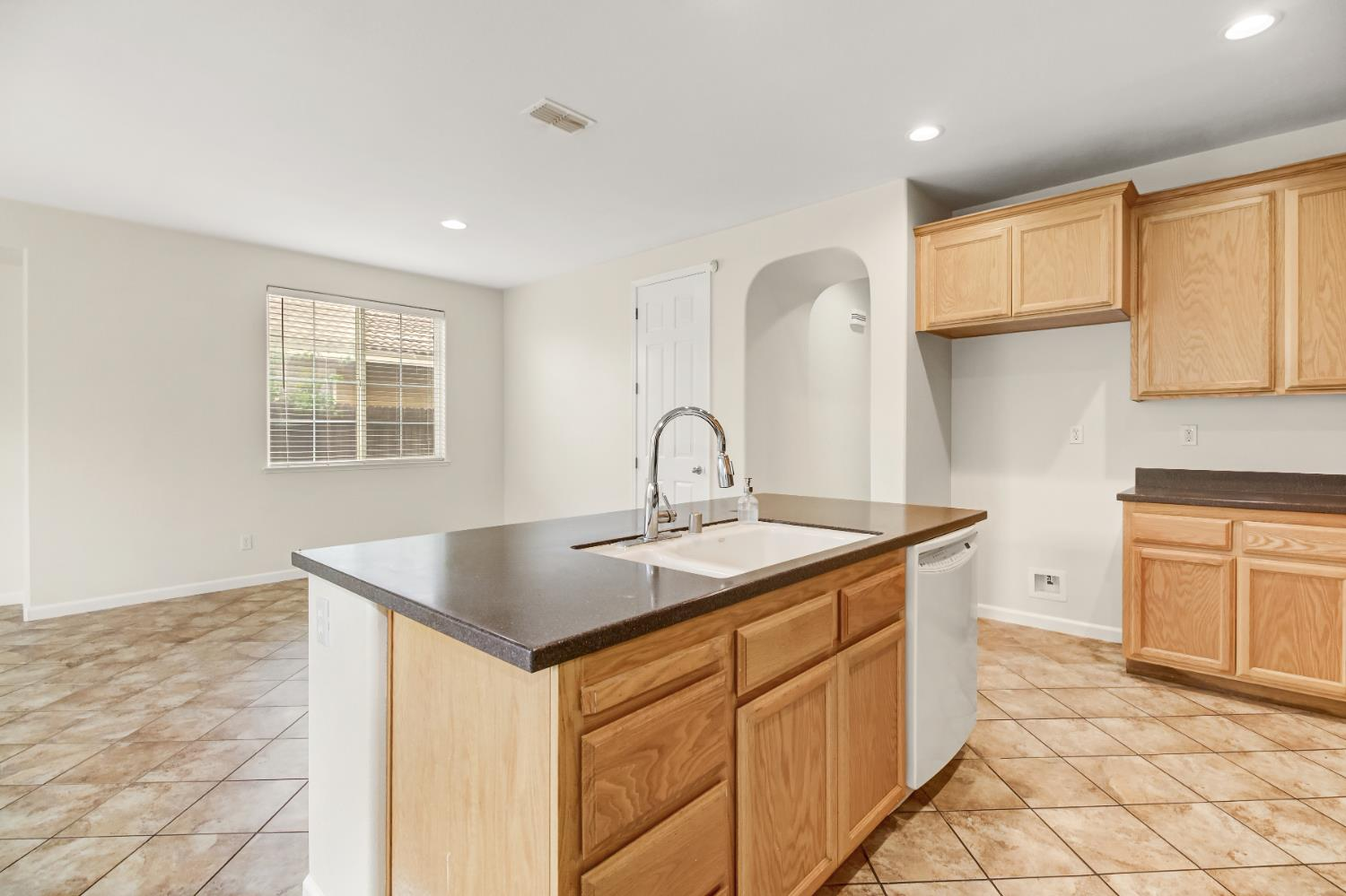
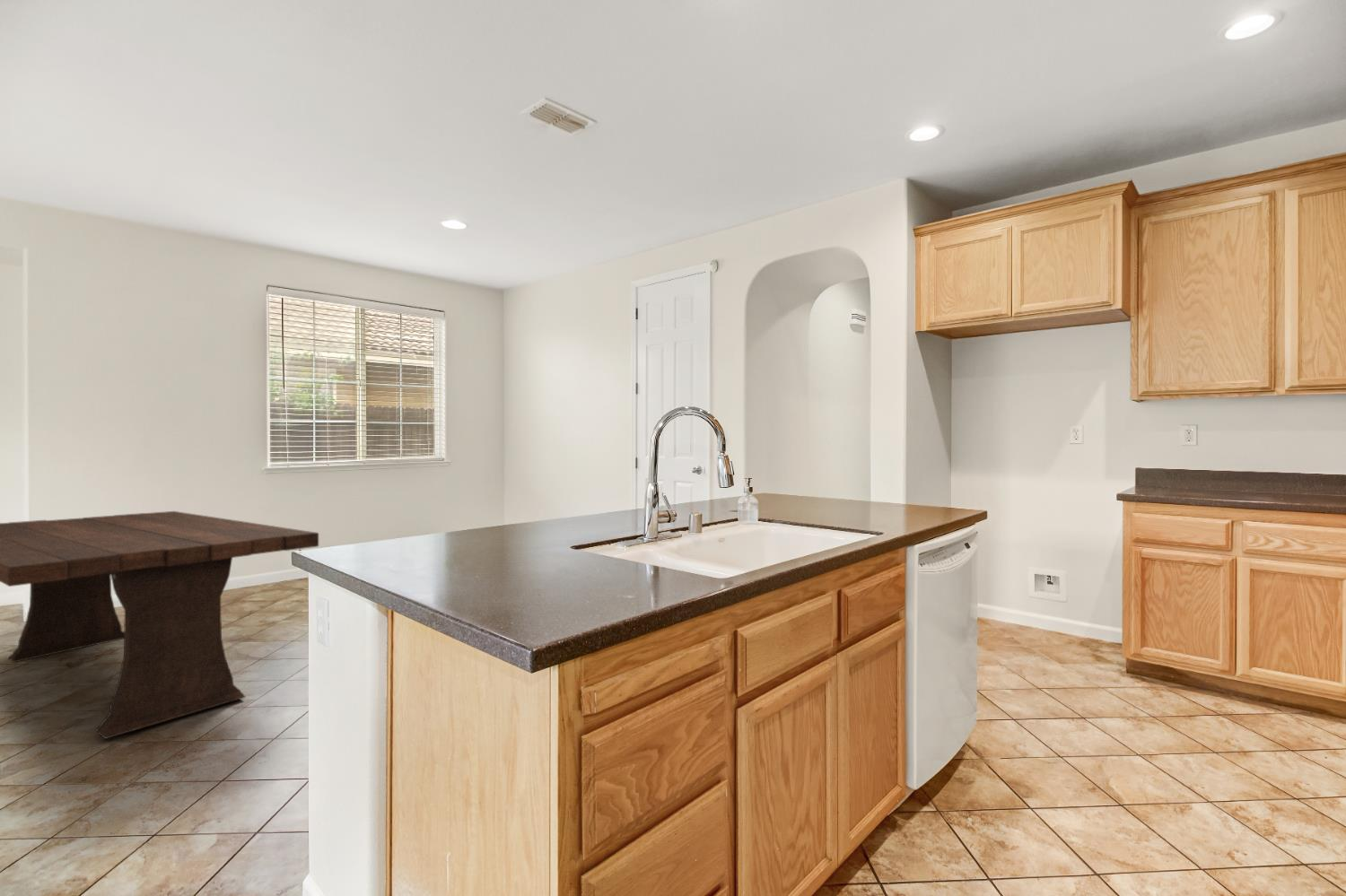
+ dining table (113, 604)
